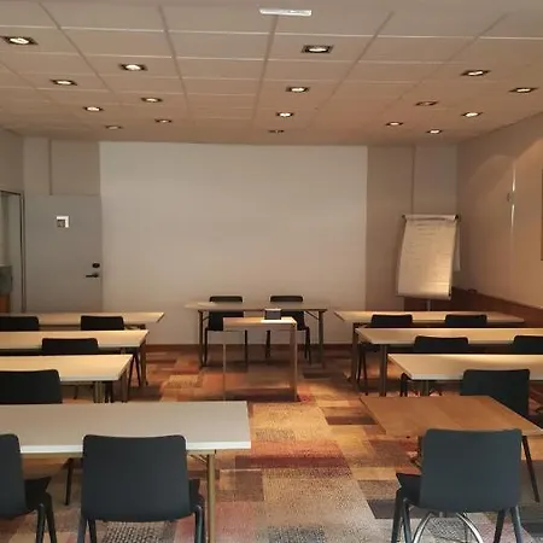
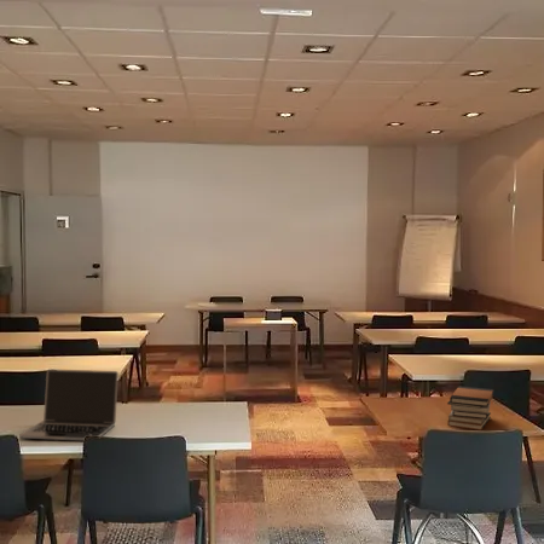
+ book stack (470, 406)
+ laptop (70, 403)
